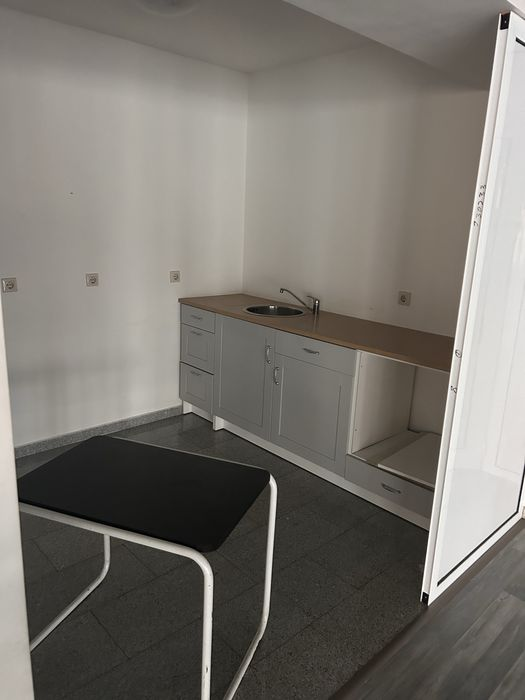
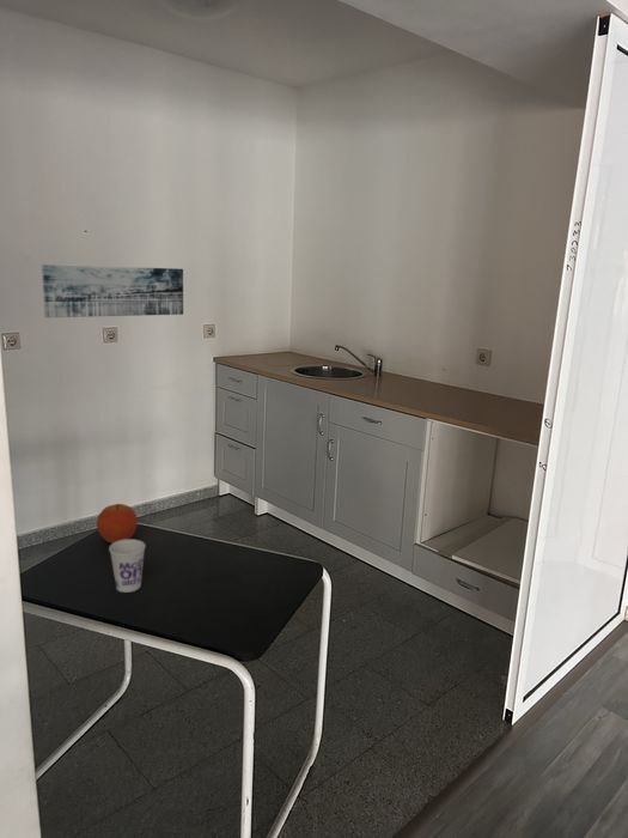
+ cup (127, 566)
+ wall art (117, 291)
+ fruit (117, 523)
